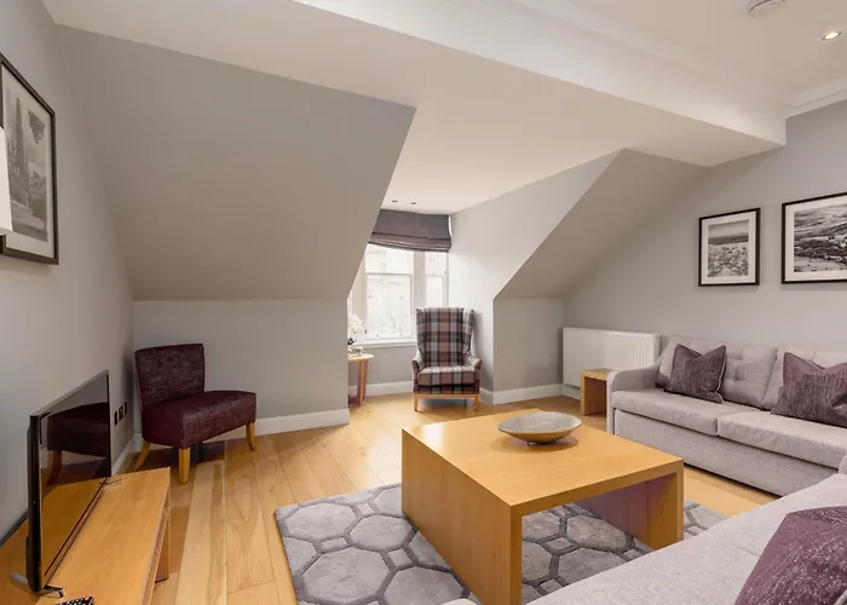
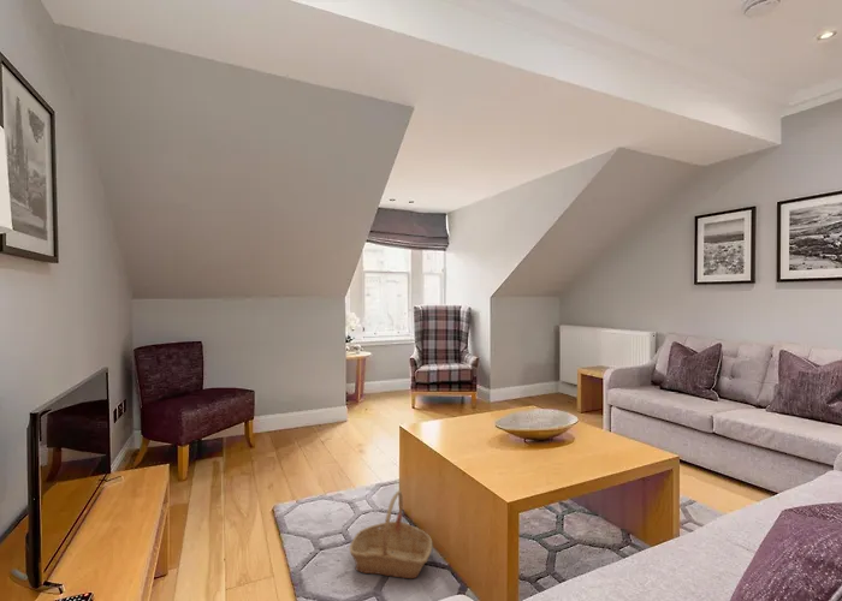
+ basket (391, 529)
